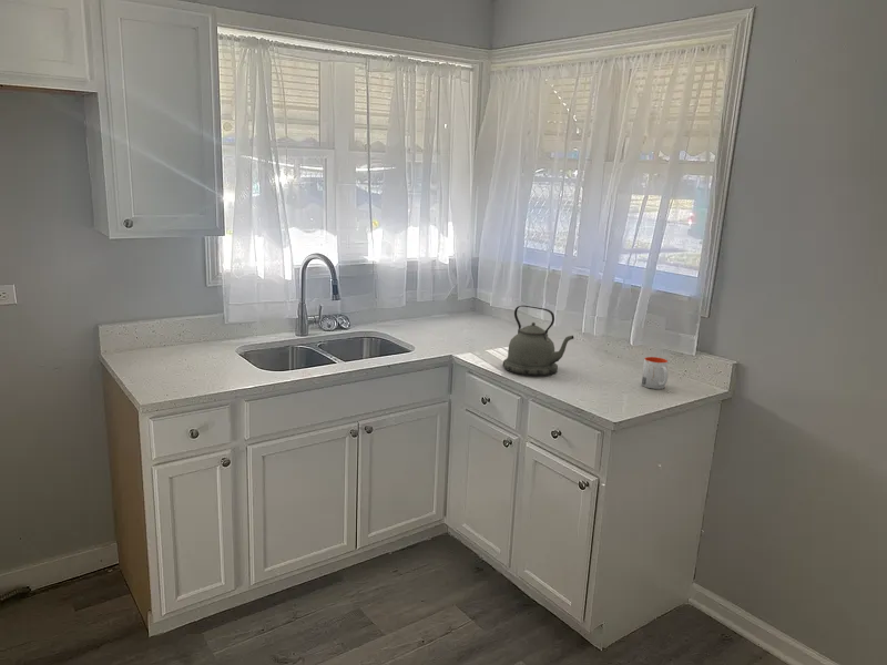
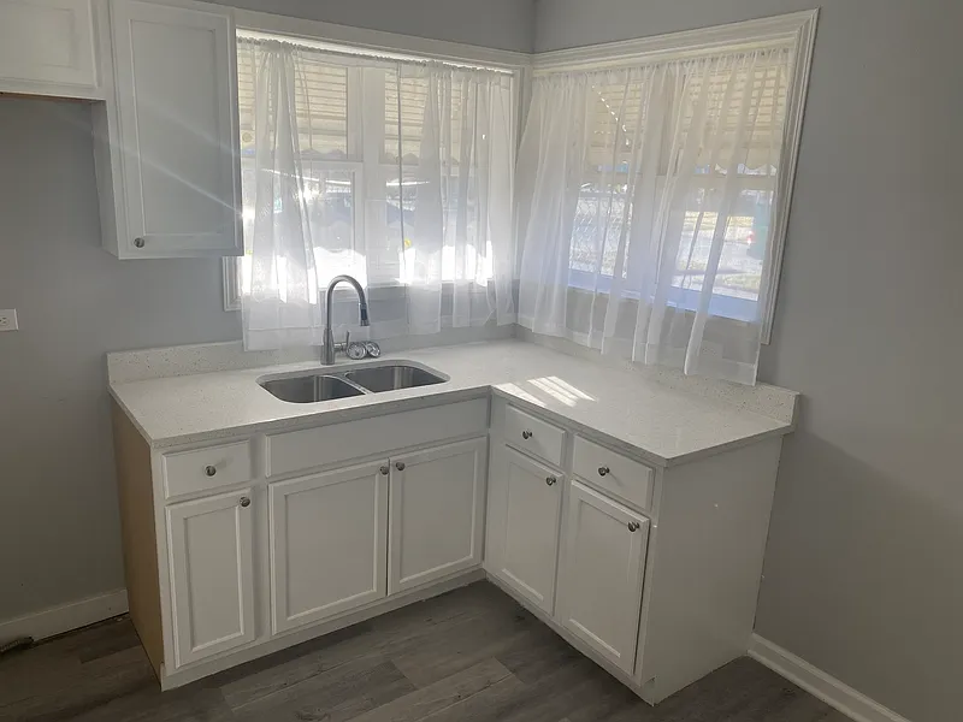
- mug (656, 374)
- kettle (536, 338)
